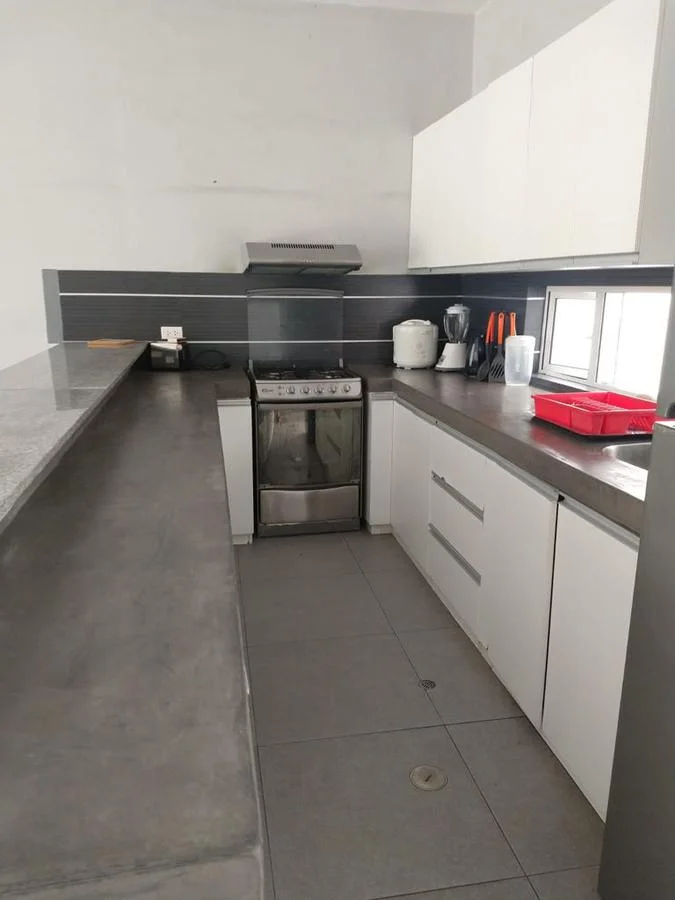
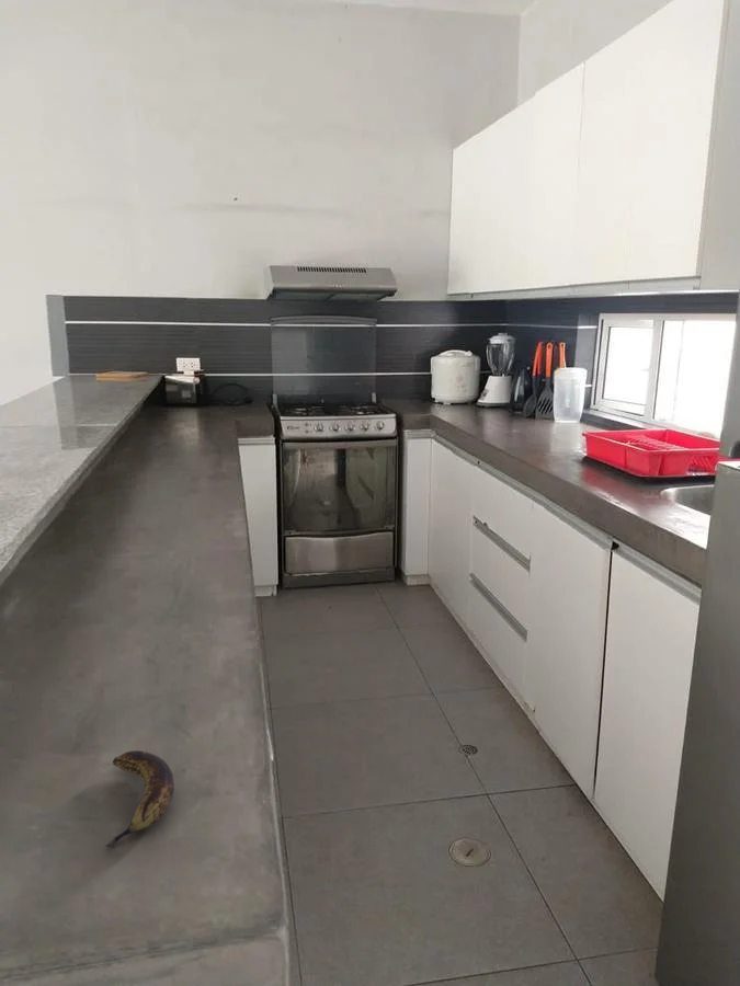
+ banana (145, 784)
